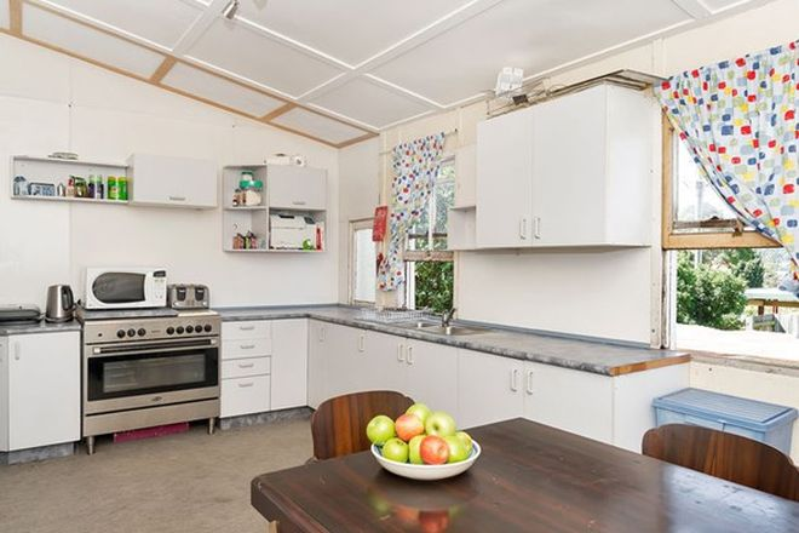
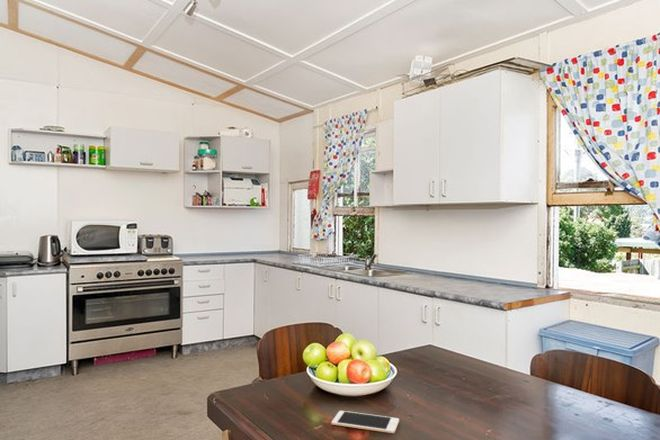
+ cell phone (365, 421)
